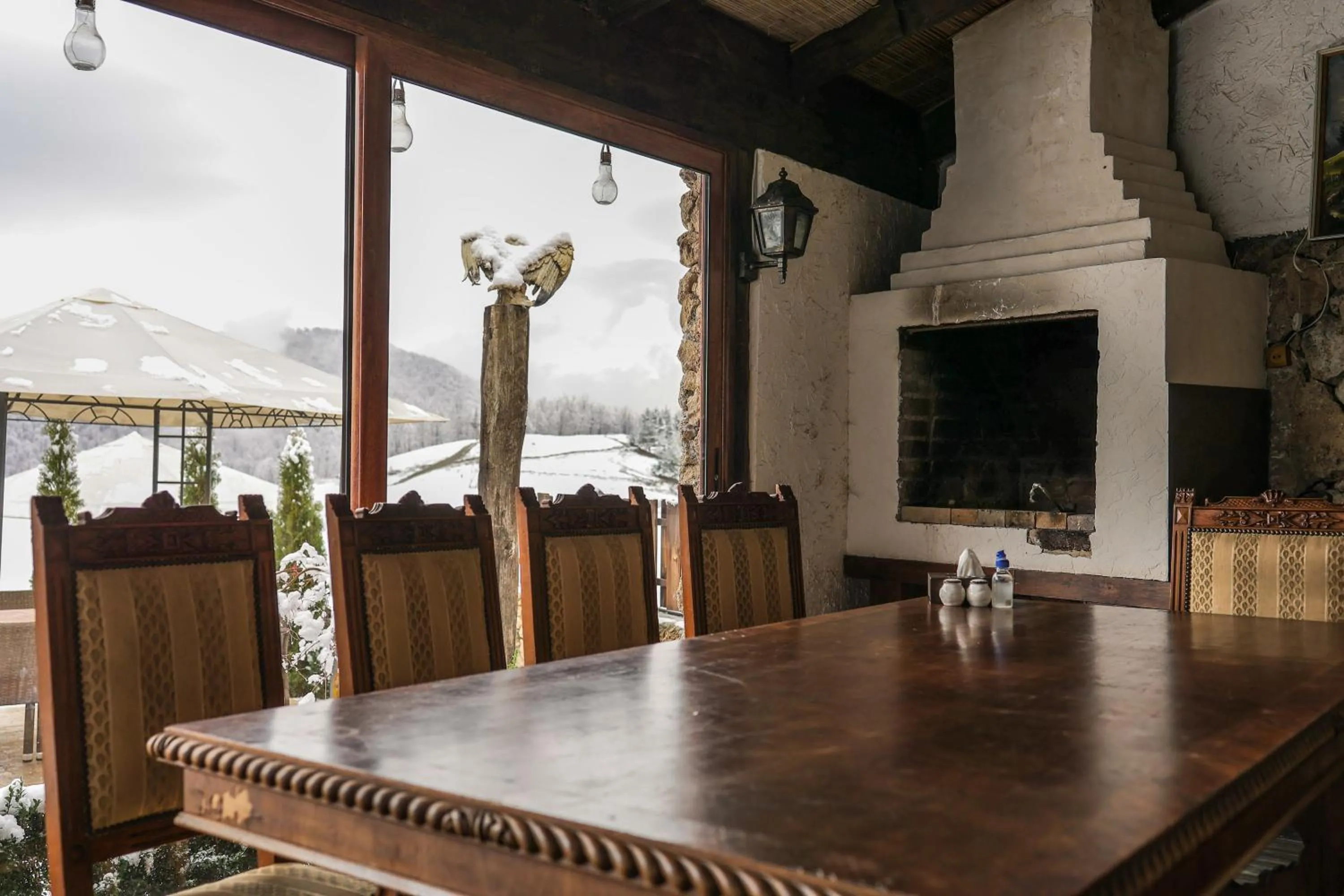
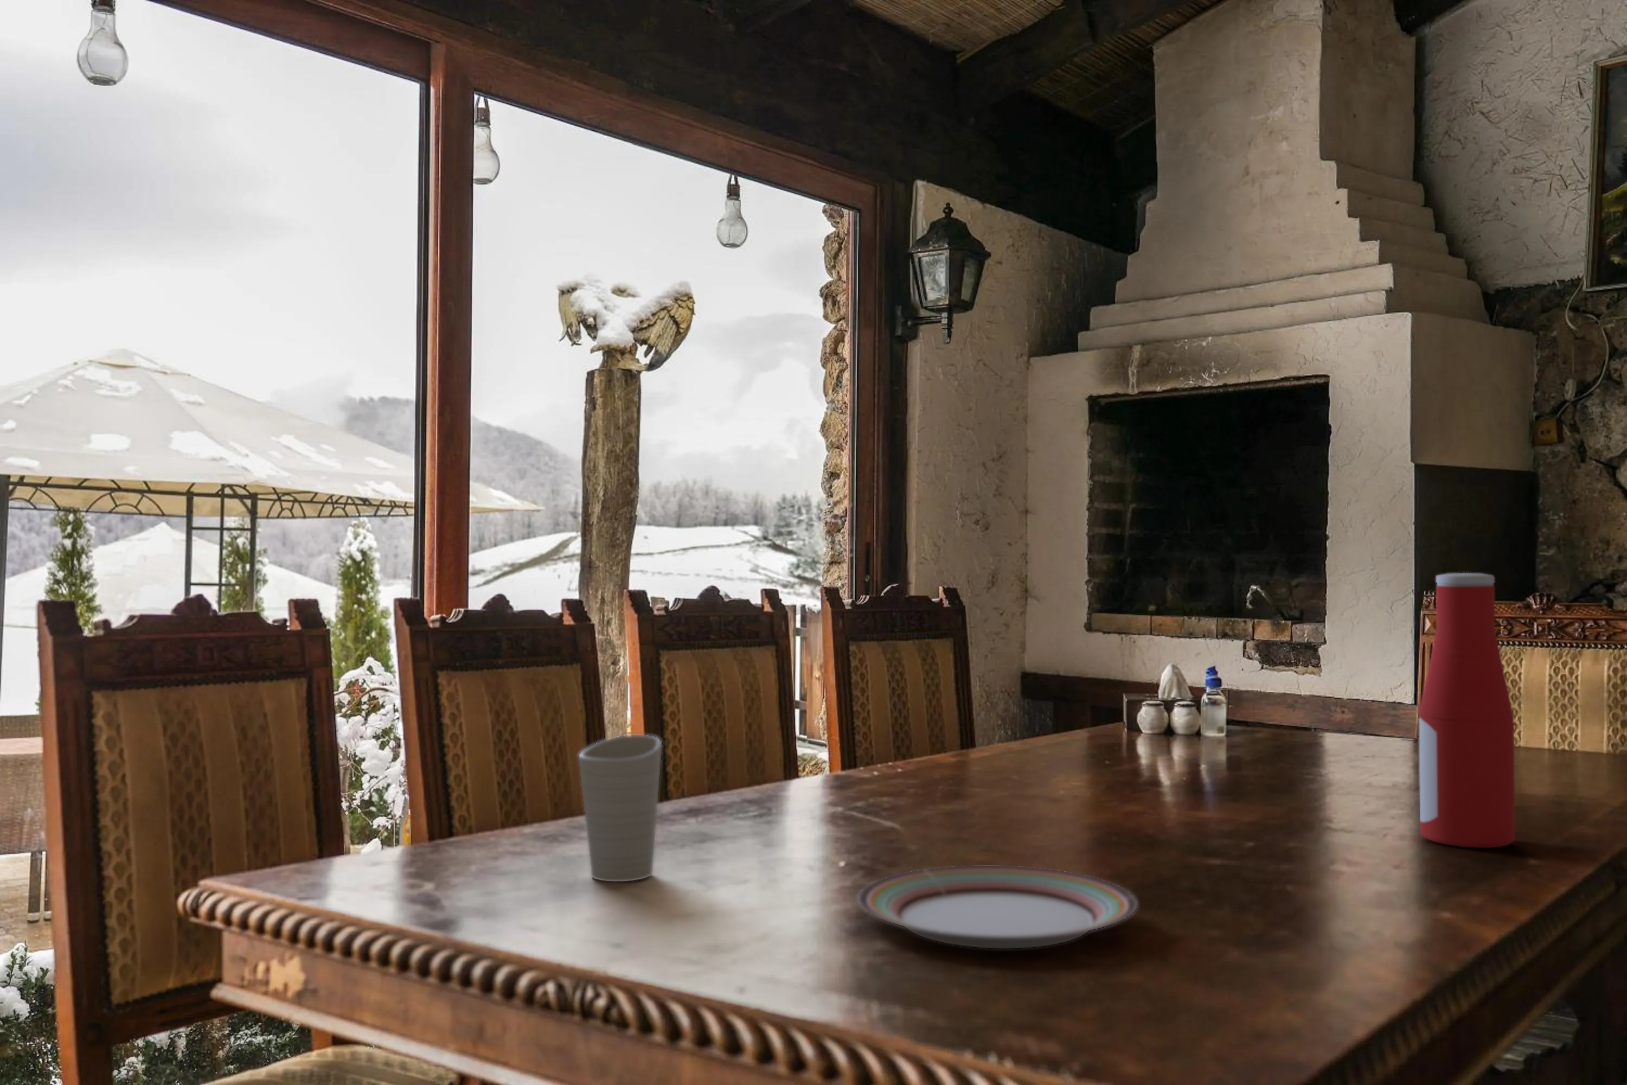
+ plate (996, 909)
+ bottle (1465, 706)
+ cup (621, 808)
